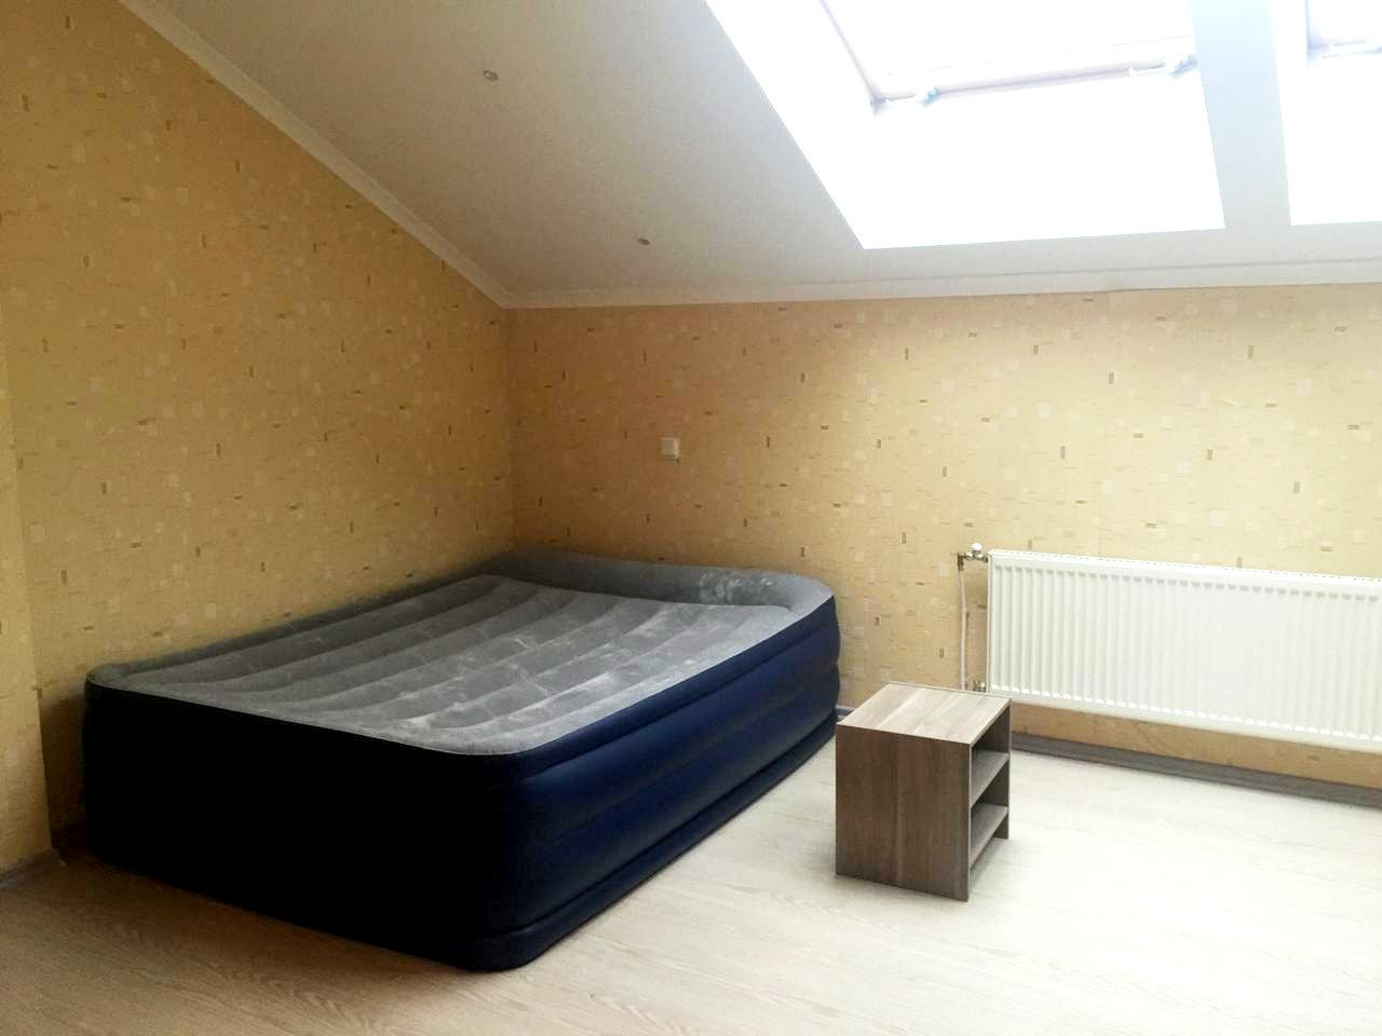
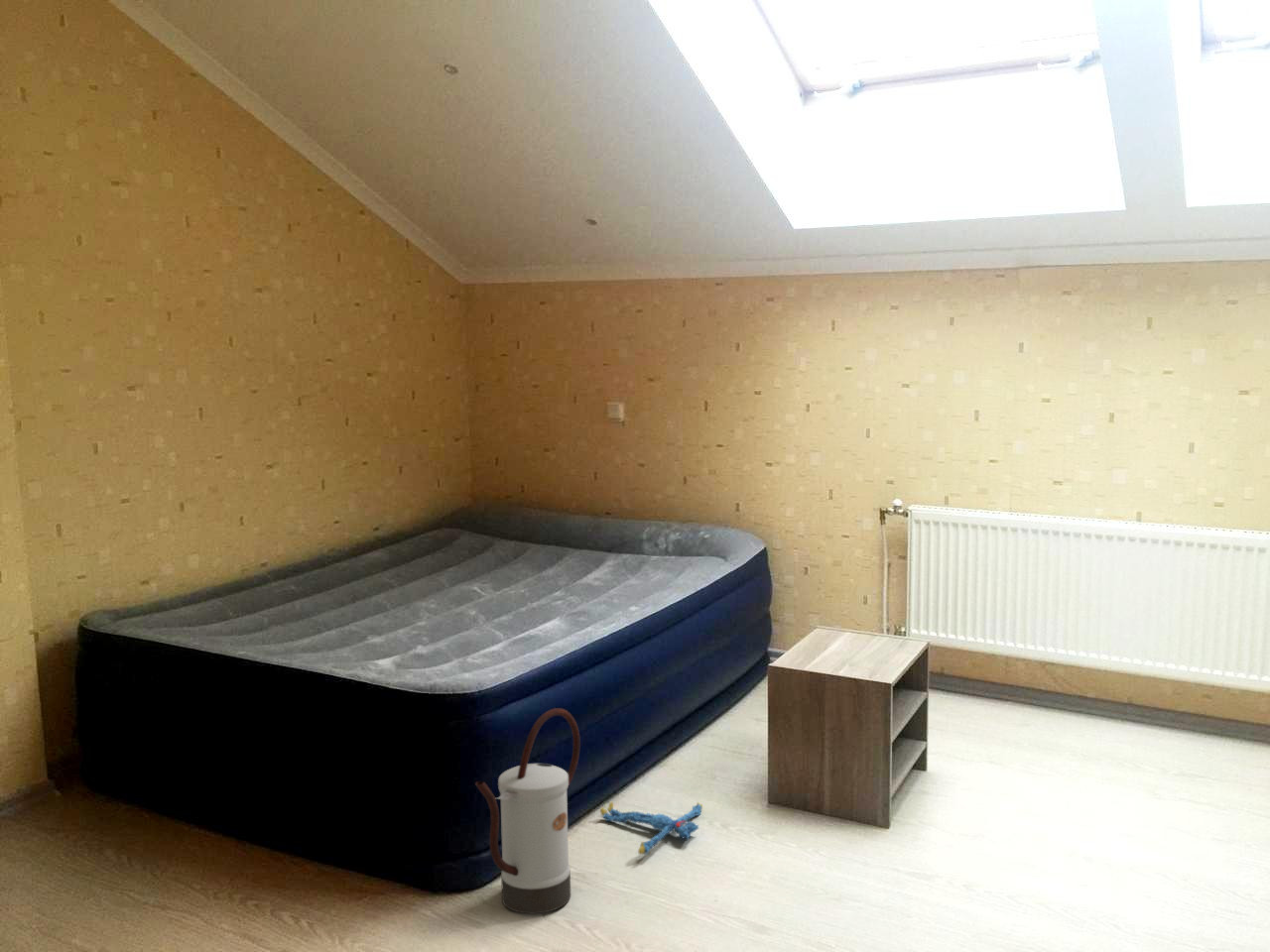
+ plush toy (649, 820)
+ watering can (532, 809)
